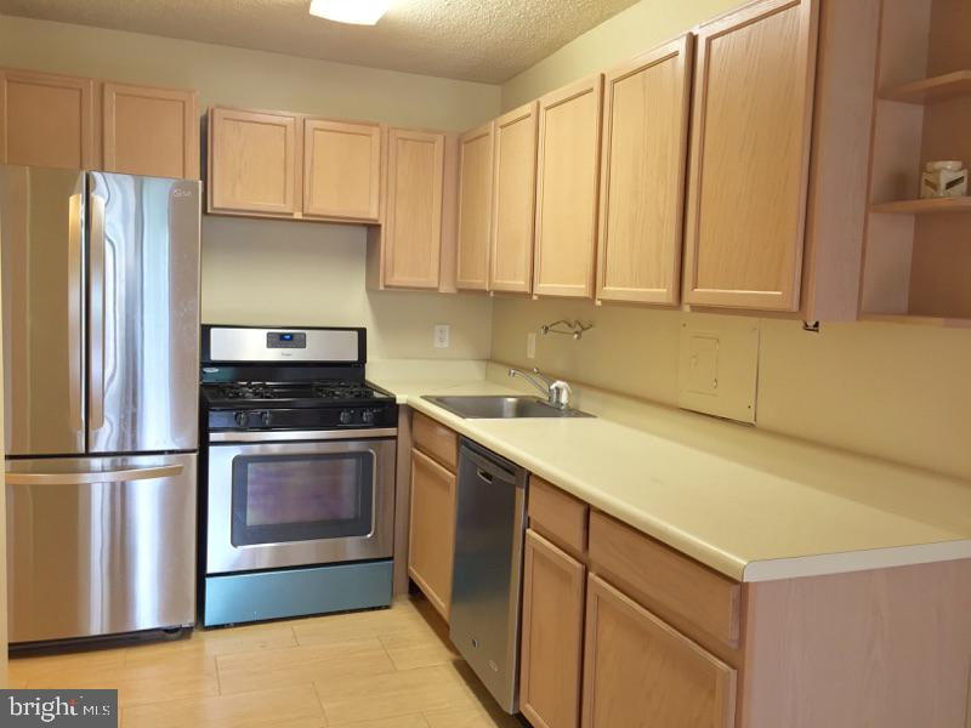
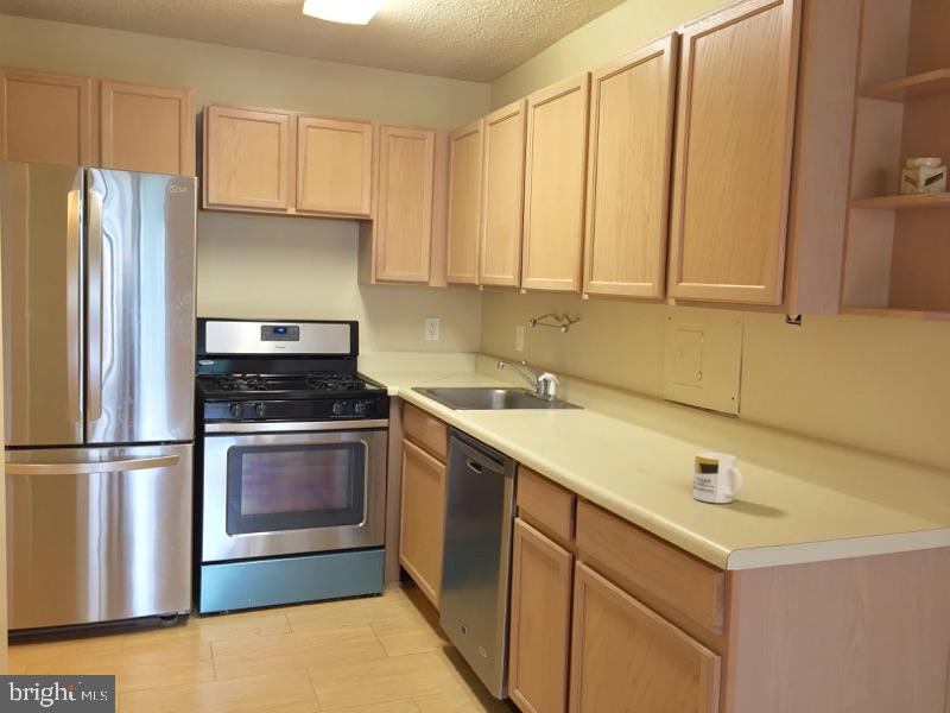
+ mug (718, 479)
